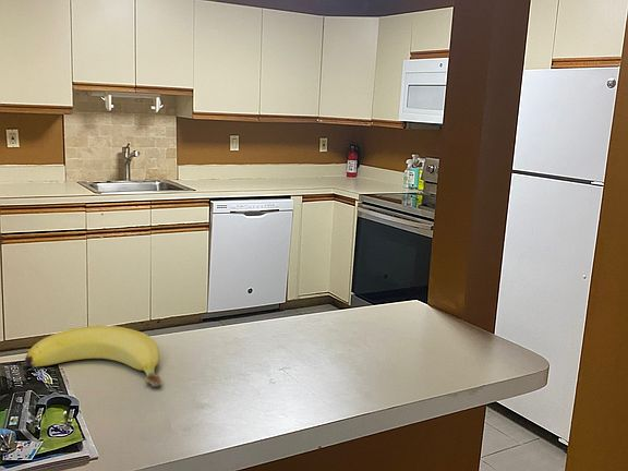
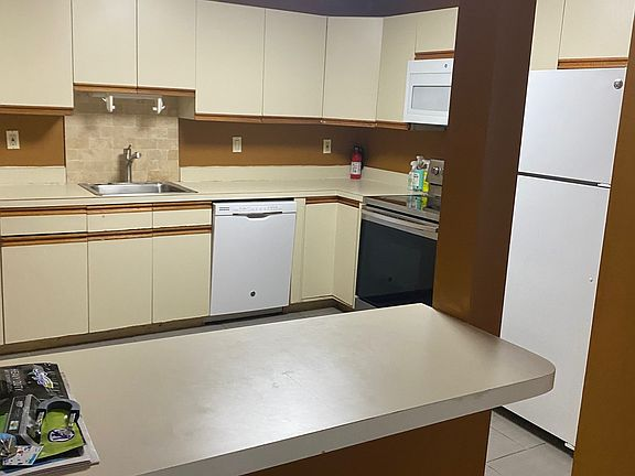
- banana (94, 355)
